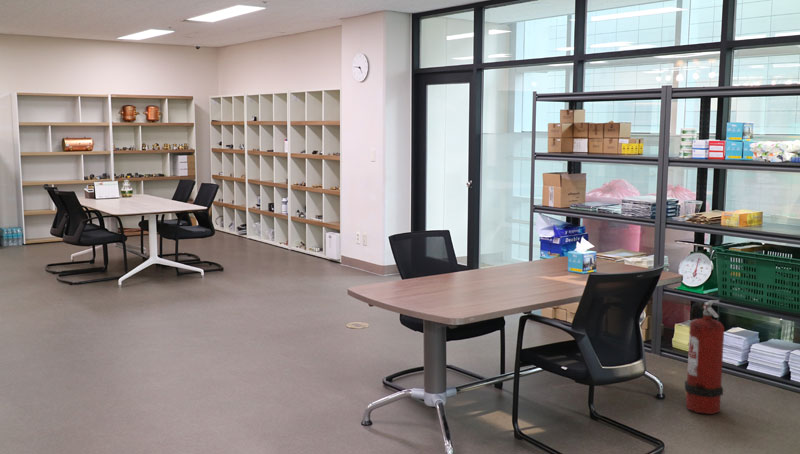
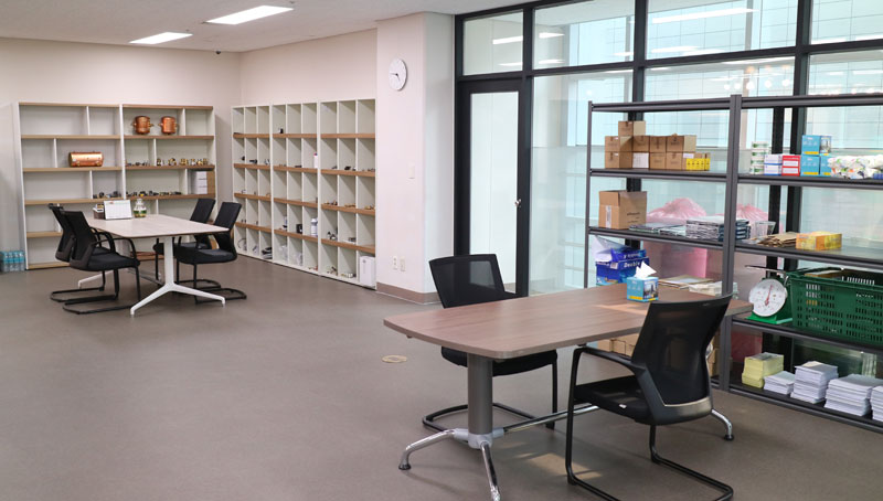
- fire extinguisher (702, 351)
